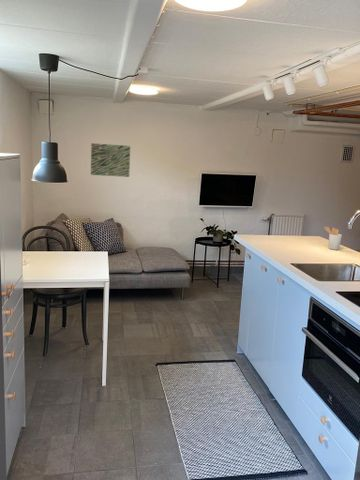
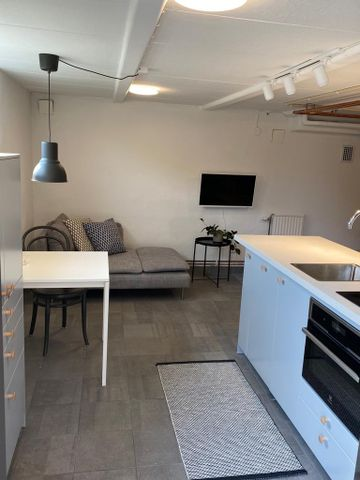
- wall art (110, 160)
- utensil holder (331, 237)
